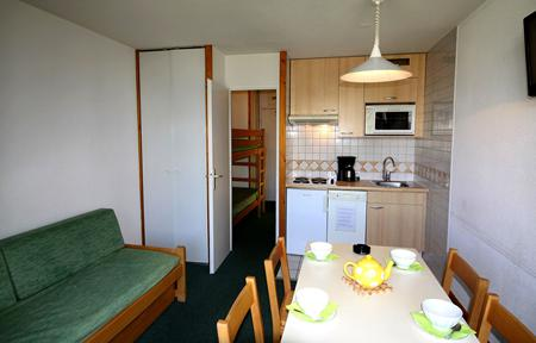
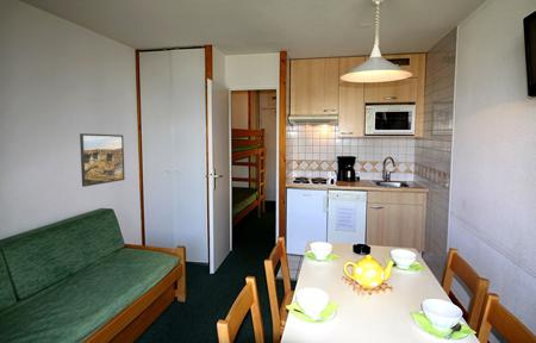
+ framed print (104, 158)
